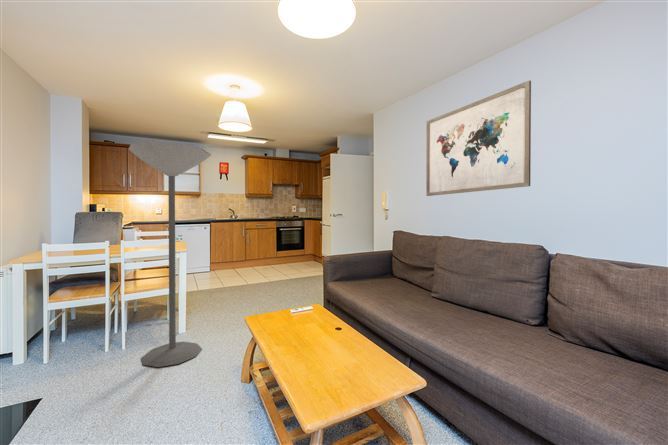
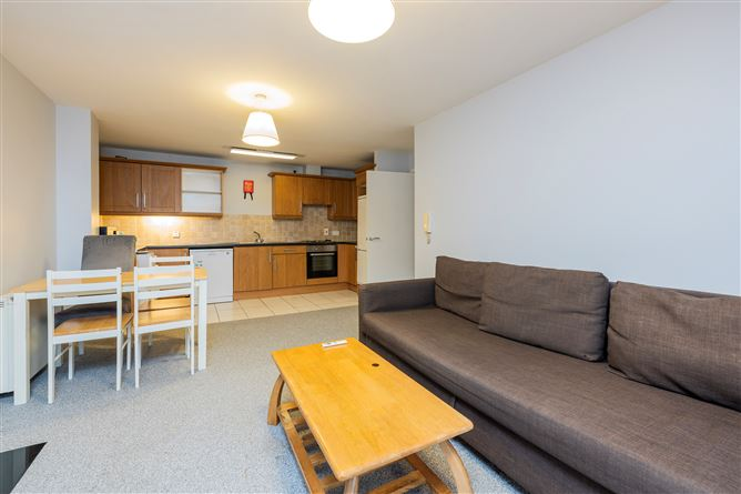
- wall art (469, 148)
- floor lamp (172, 252)
